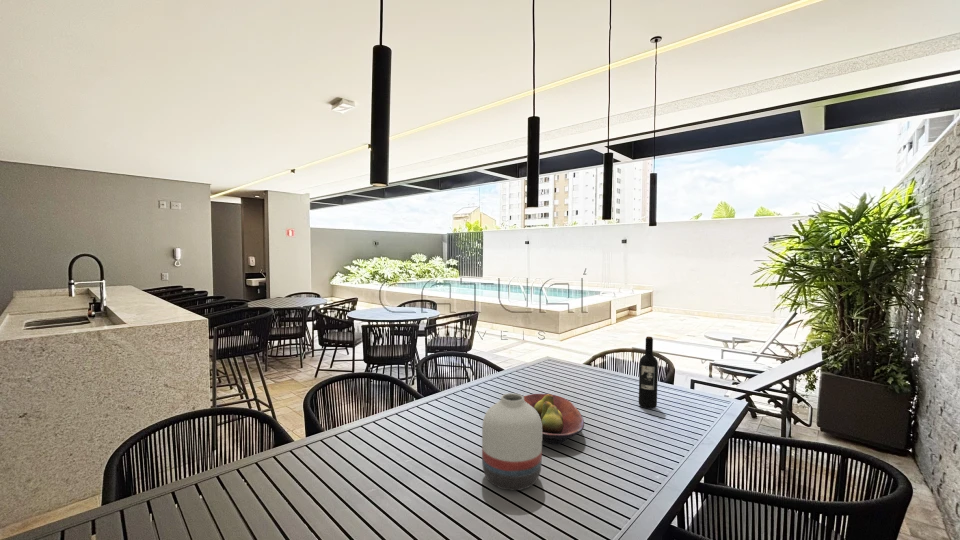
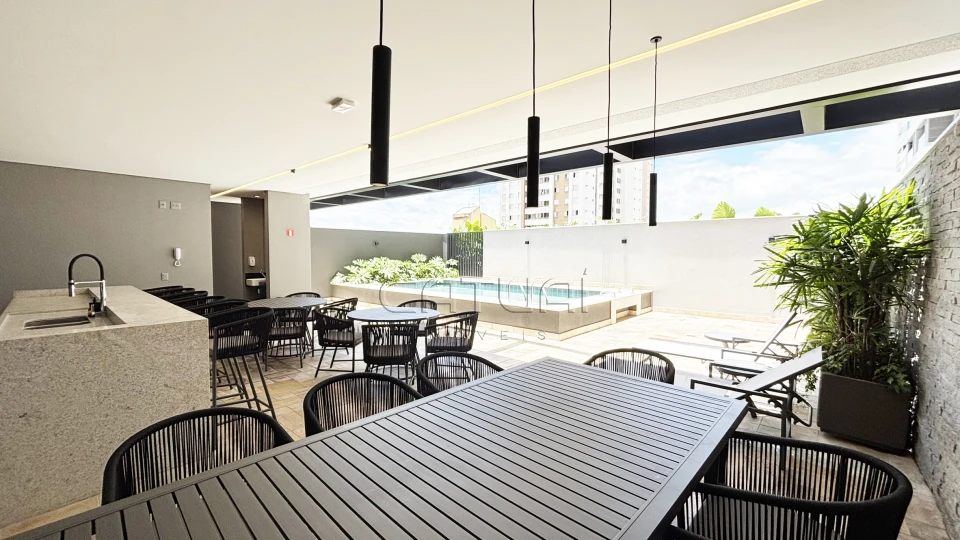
- fruit bowl (548, 413)
- wine bottle (648, 371)
- vase (511, 437)
